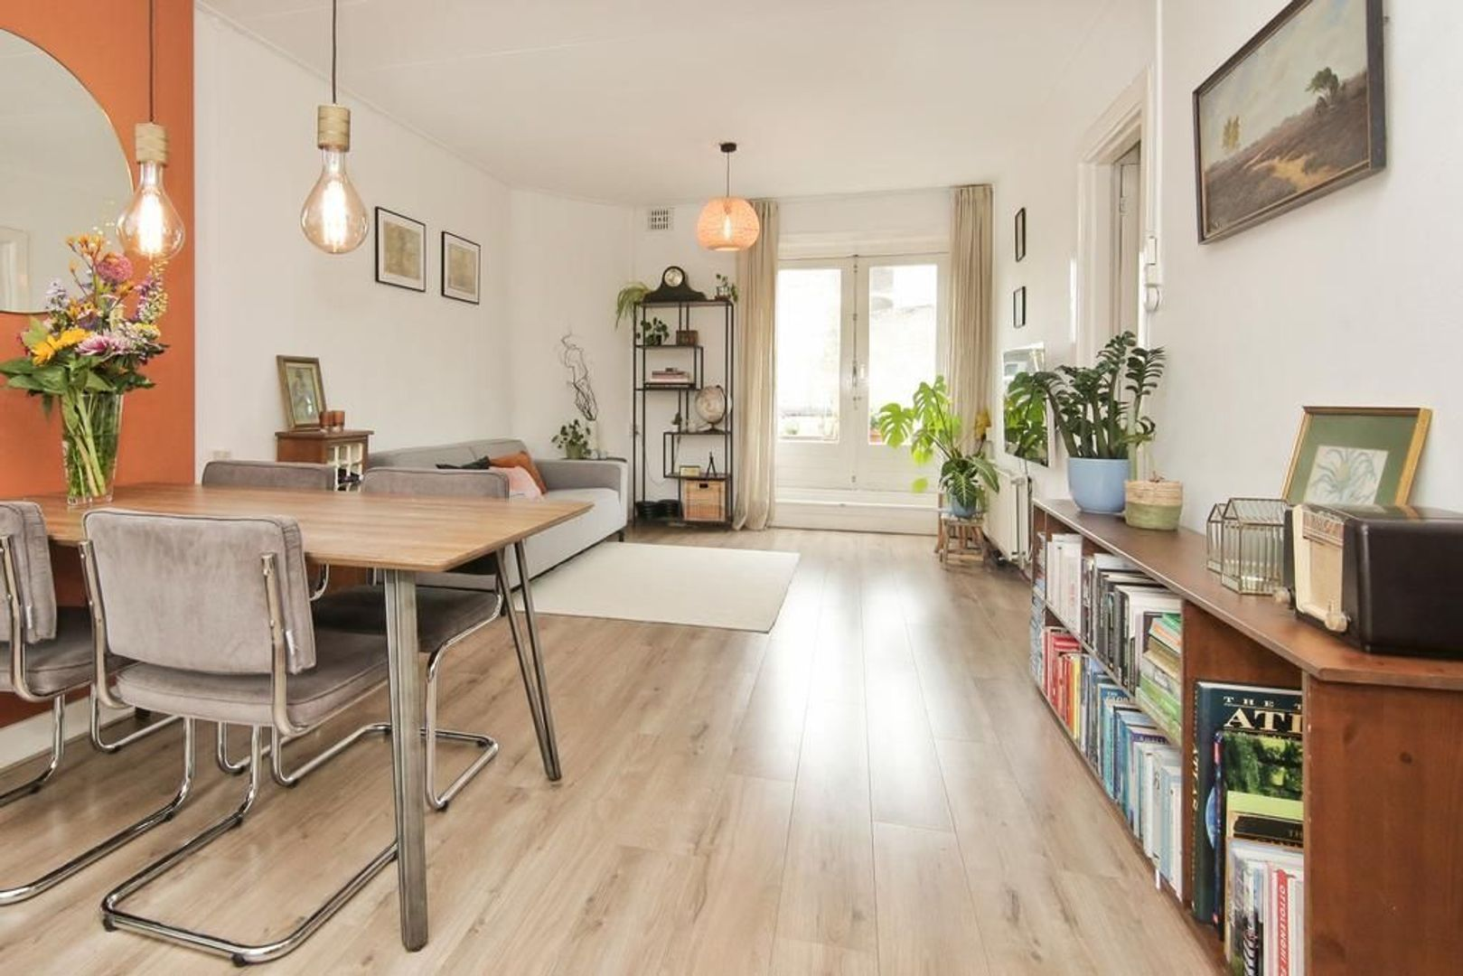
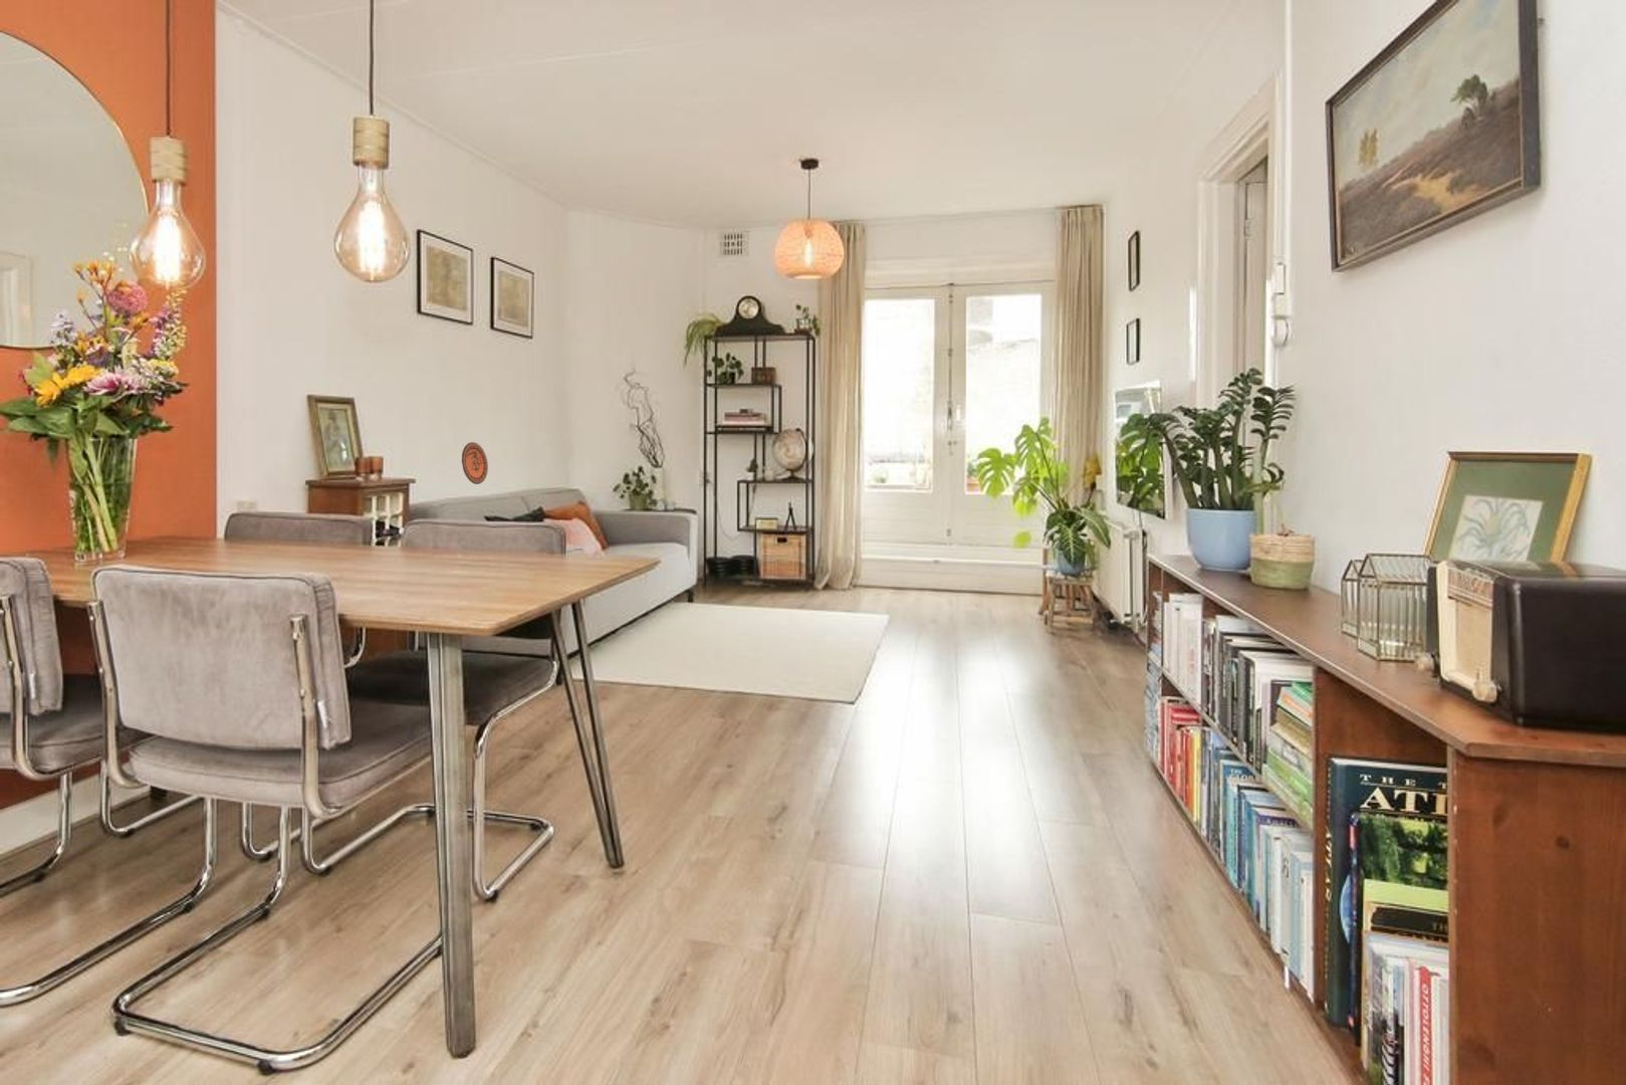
+ decorative plate (475, 463)
